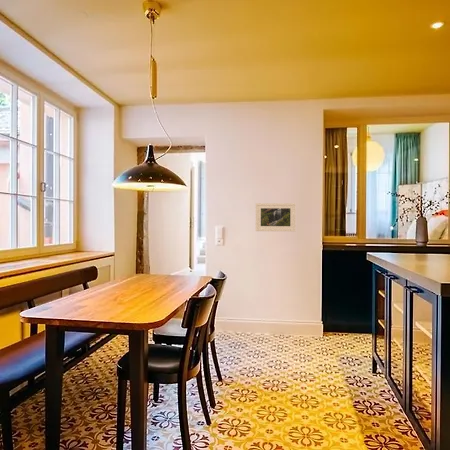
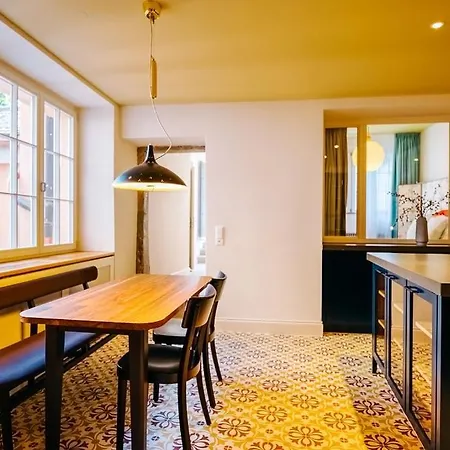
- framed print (275, 217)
